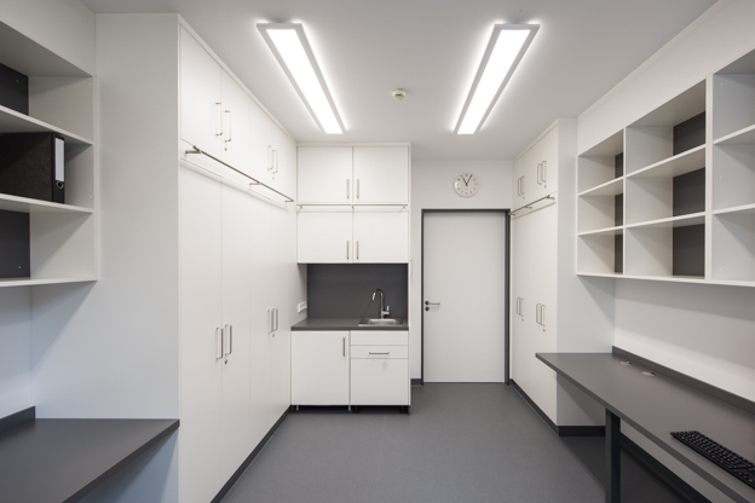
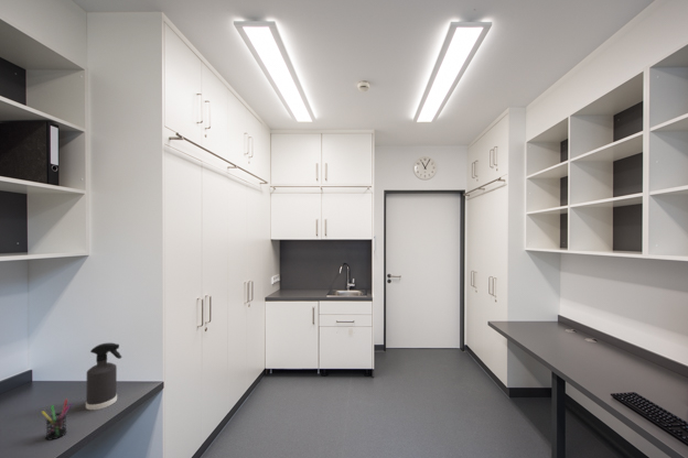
+ spray bottle (104, 373)
+ pen holder (56, 418)
